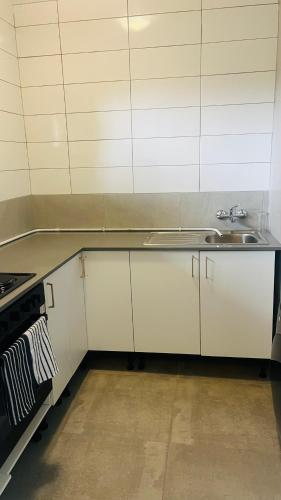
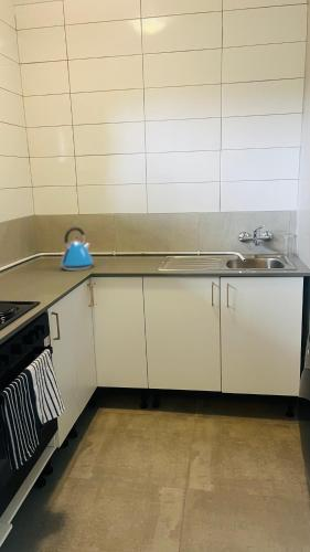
+ kettle (75, 247)
